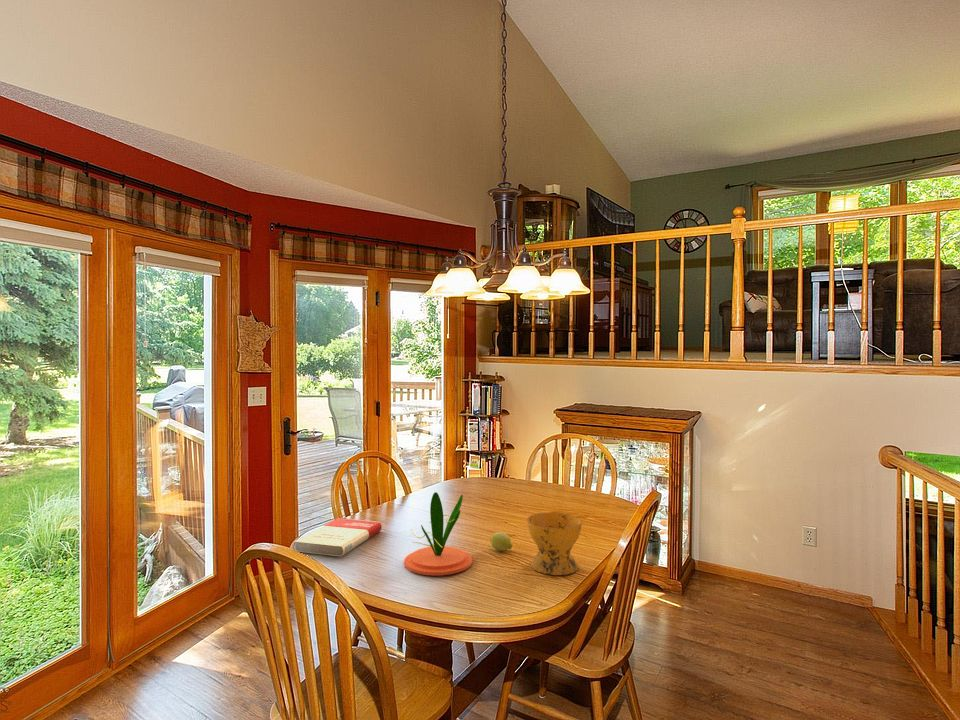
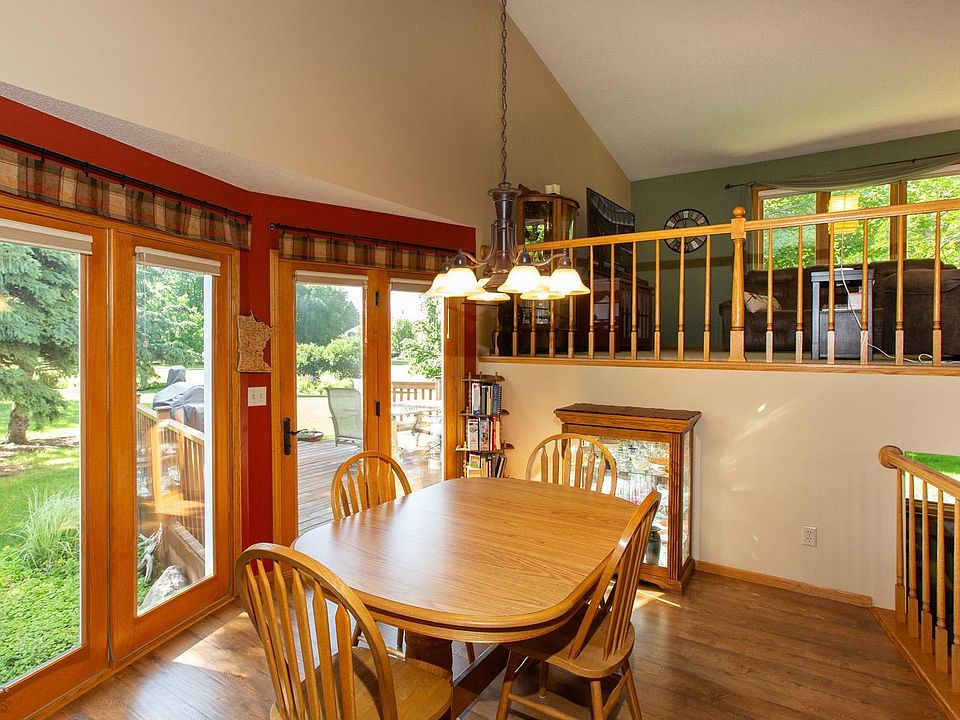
- bowl (554, 542)
- plant (439, 523)
- fruit (501, 541)
- book (340, 535)
